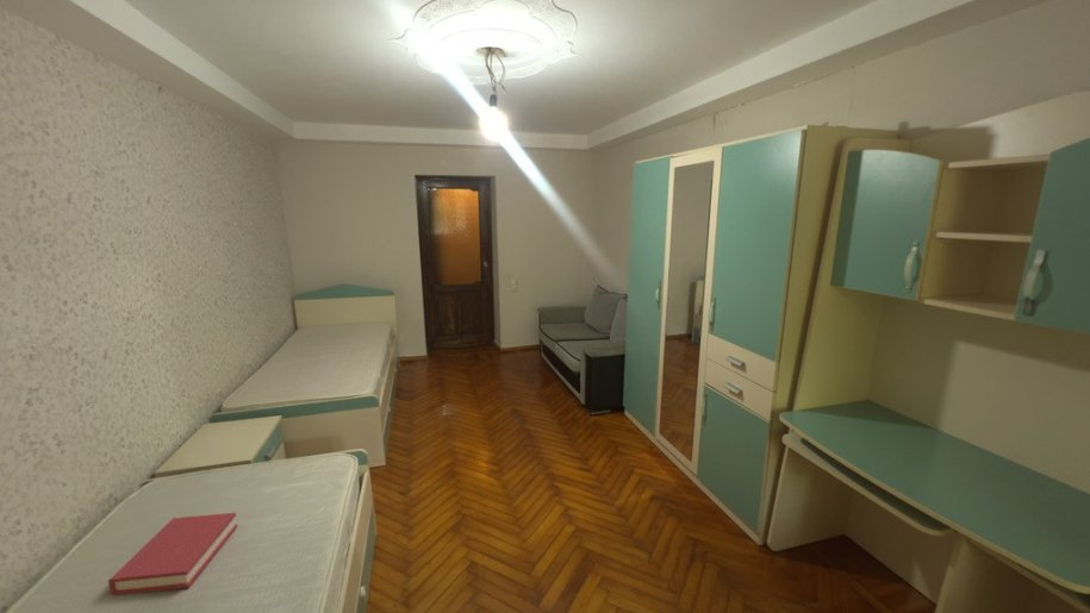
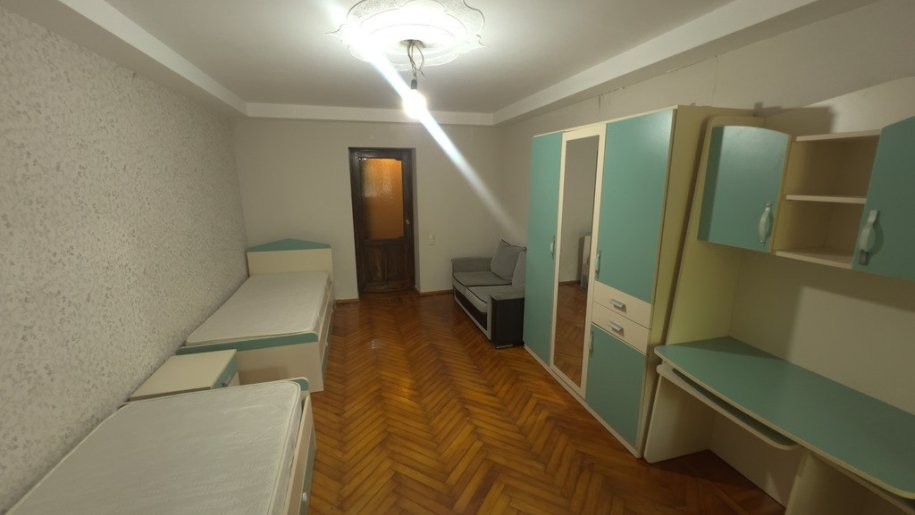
- hardback book (179, 550)
